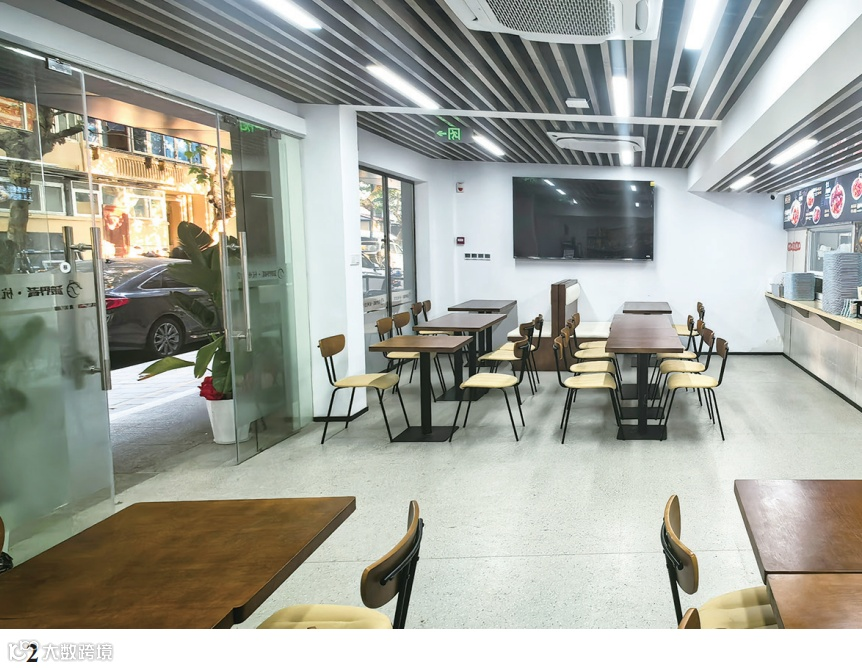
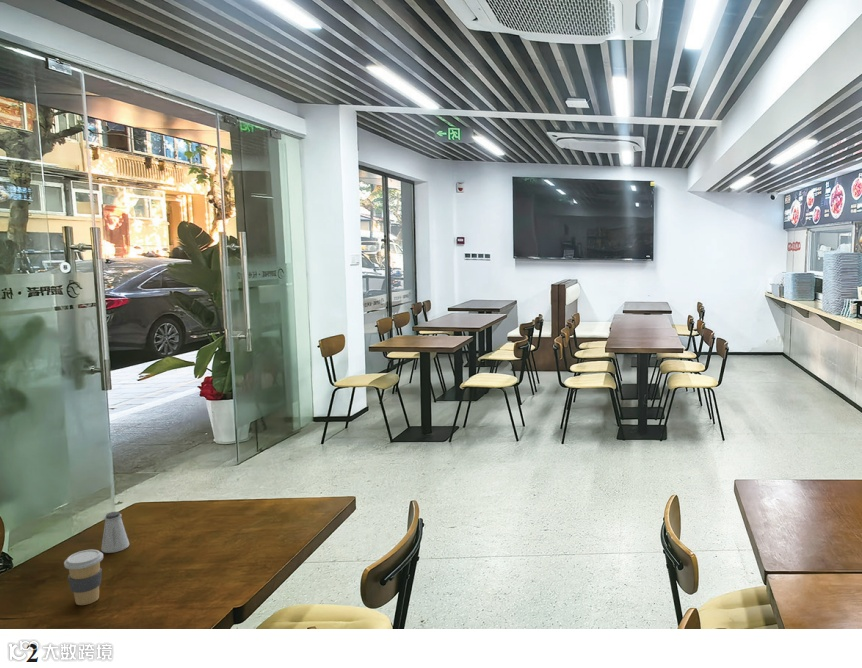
+ saltshaker (114, 530)
+ coffee cup (85, 577)
